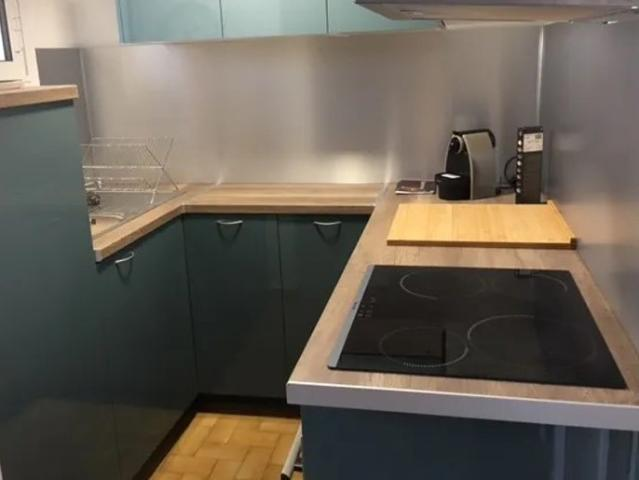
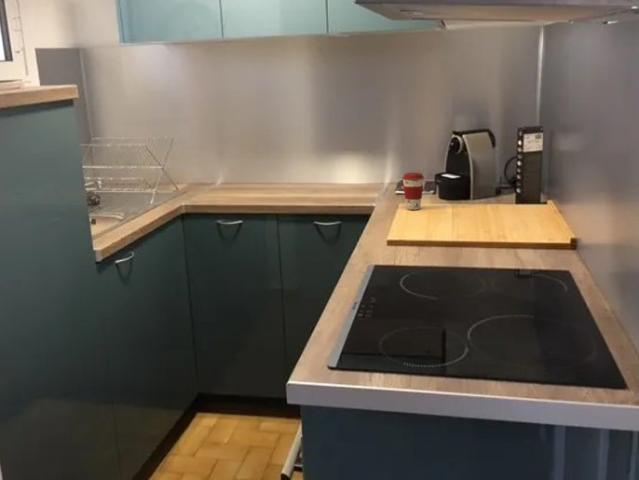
+ coffee cup (413, 191)
